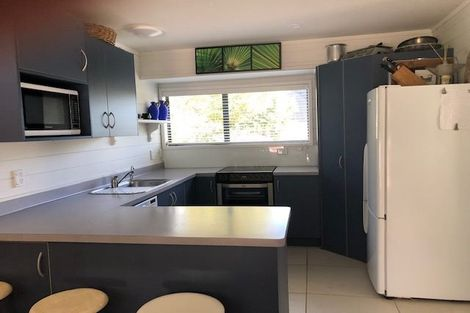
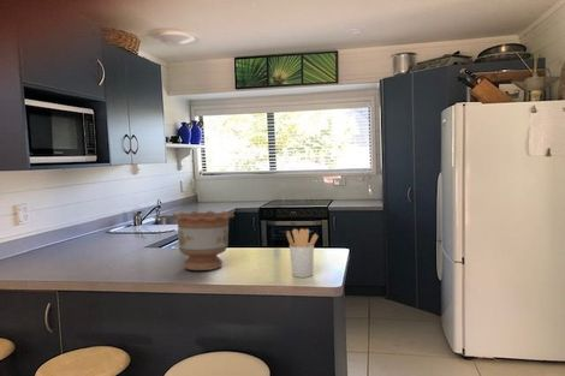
+ flower pot (204, 239)
+ utensil holder (301, 251)
